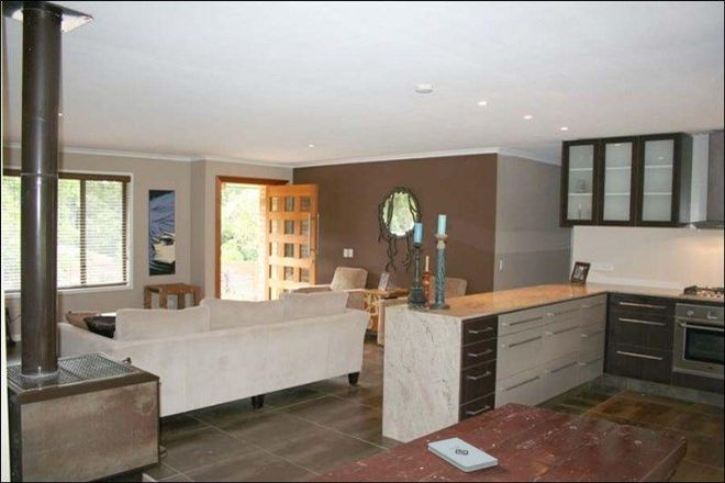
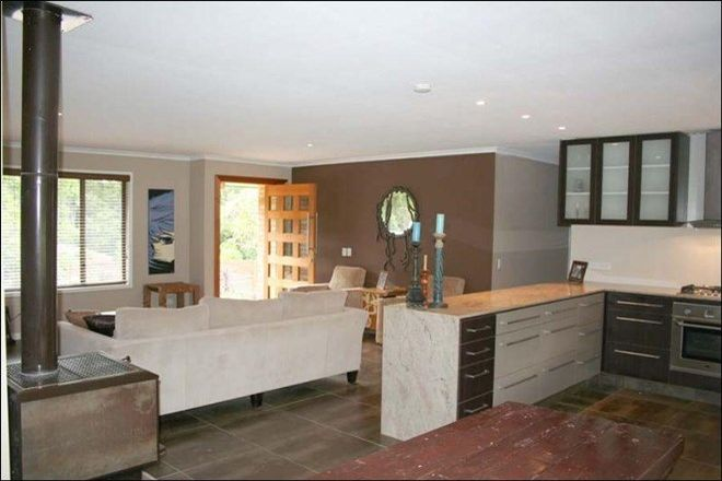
- notepad (460, 453)
